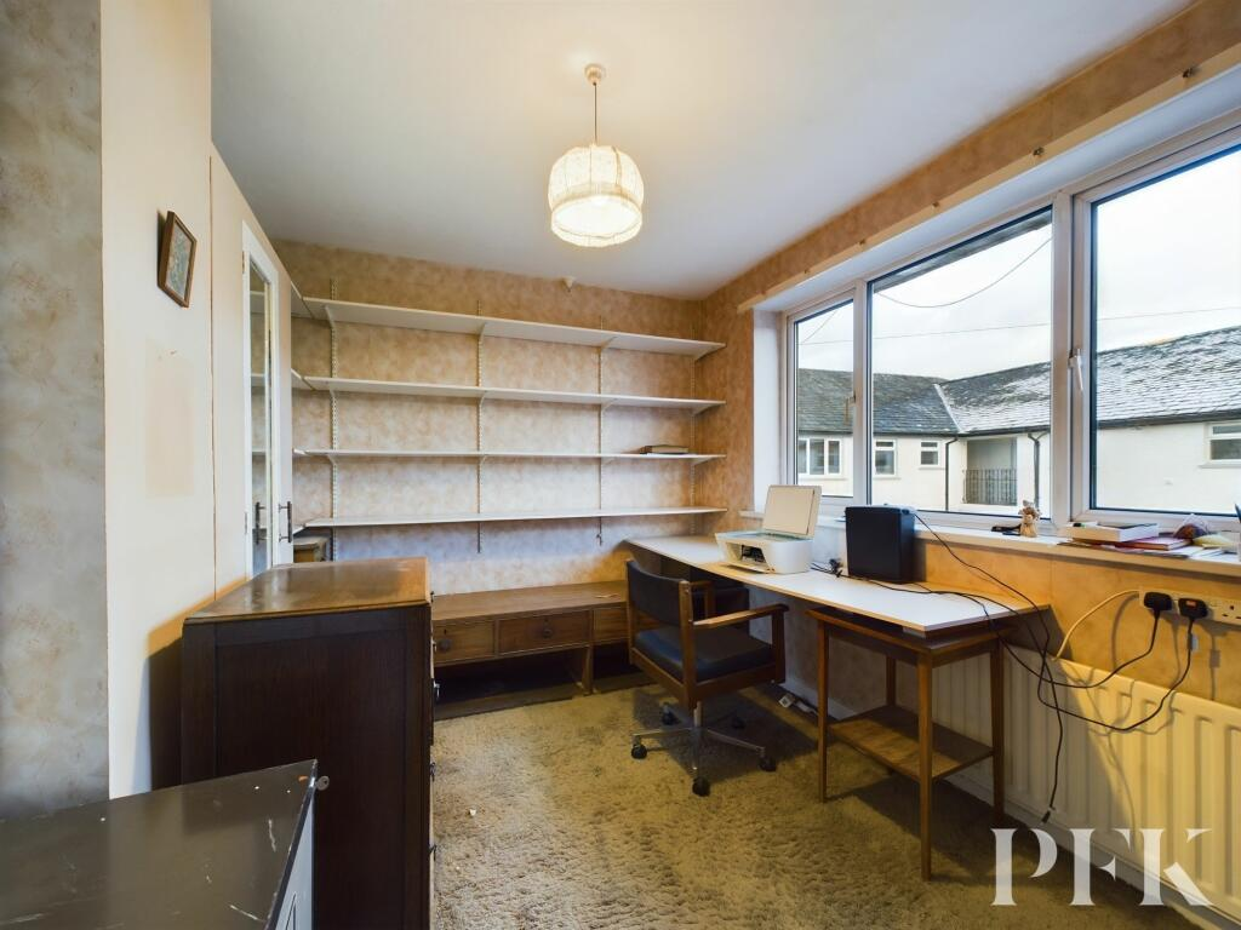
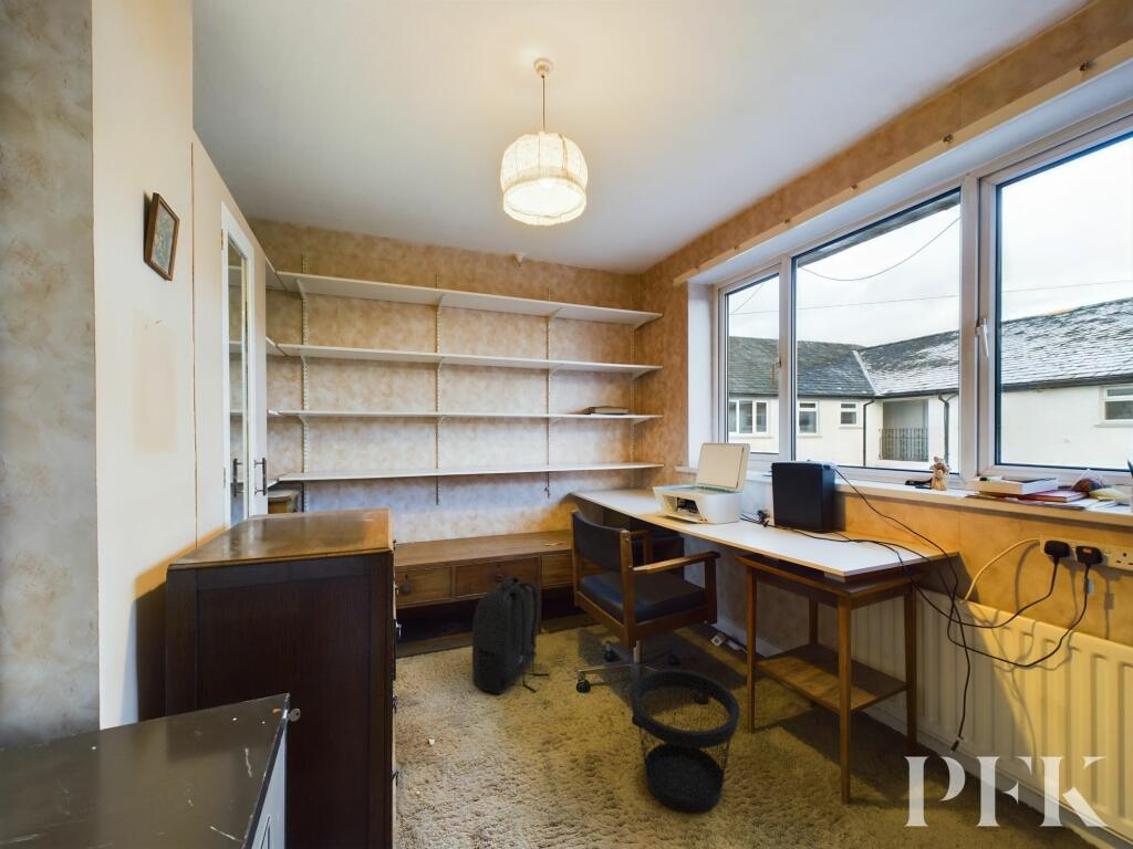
+ backpack (512, 627)
+ wastebasket (683, 740)
